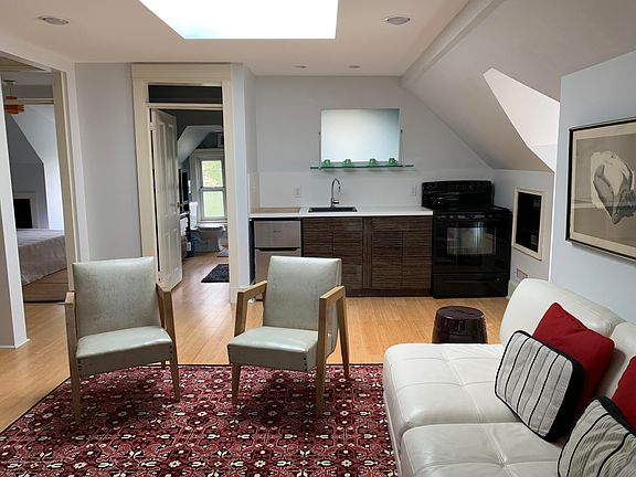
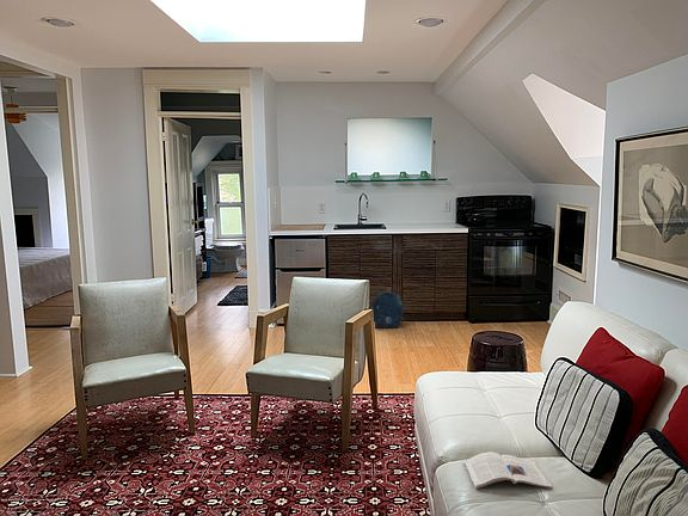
+ magazine (505, 468)
+ backpack (385, 308)
